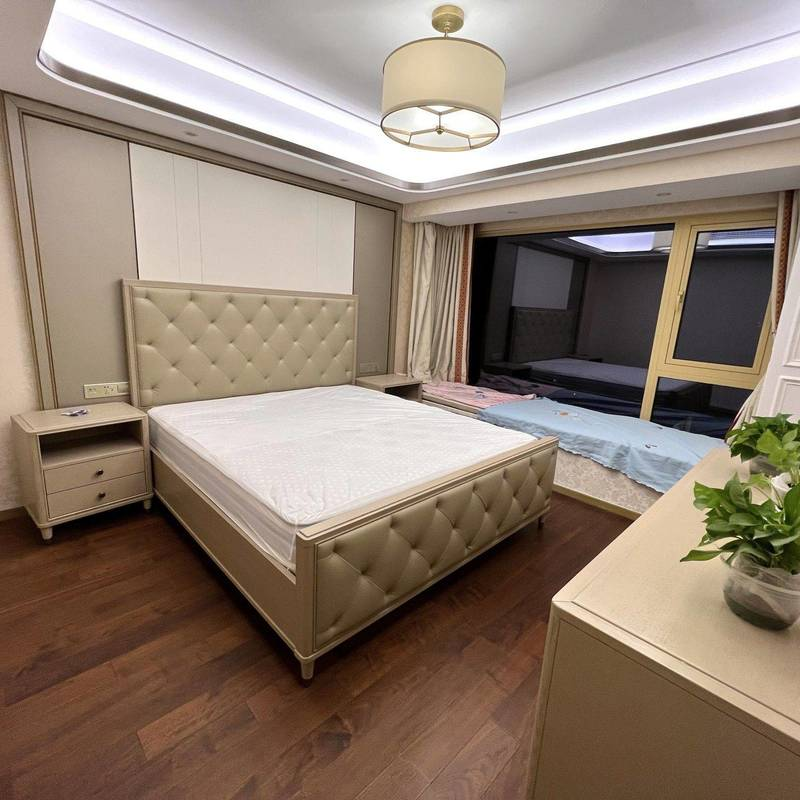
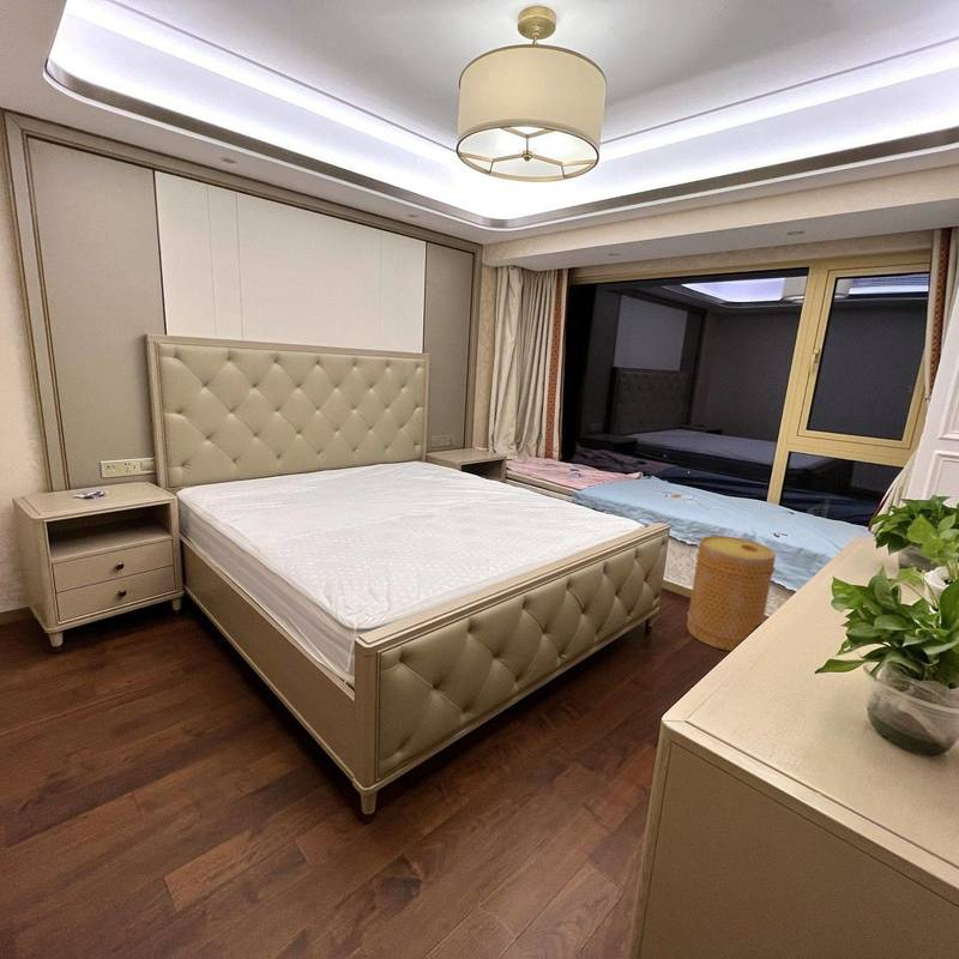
+ basket (729, 591)
